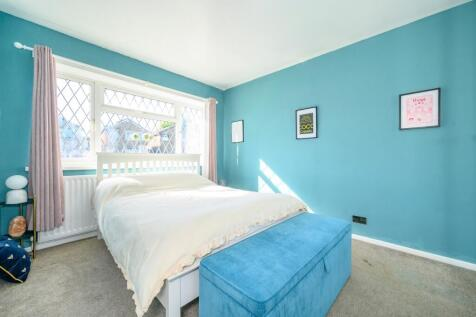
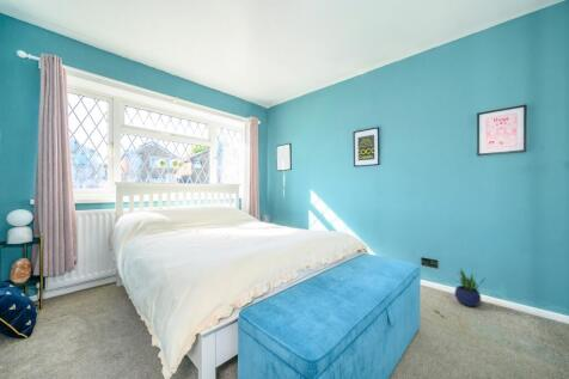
+ potted plant (469, 287)
